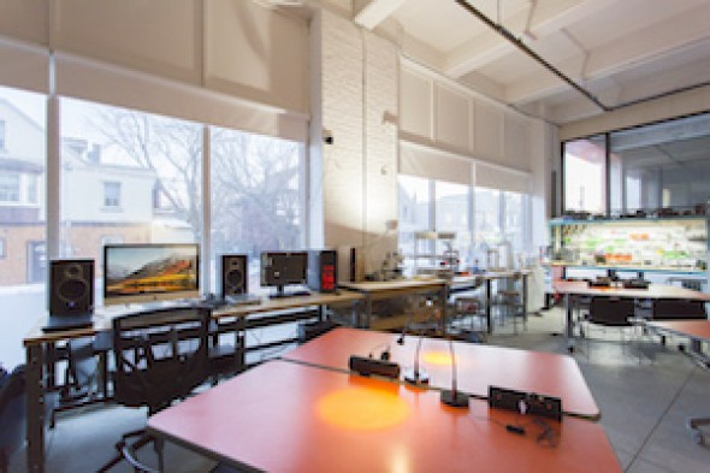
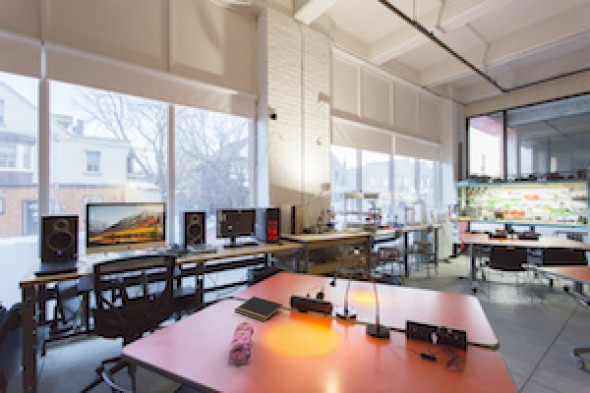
+ notepad (258, 307)
+ pencil case (242, 341)
